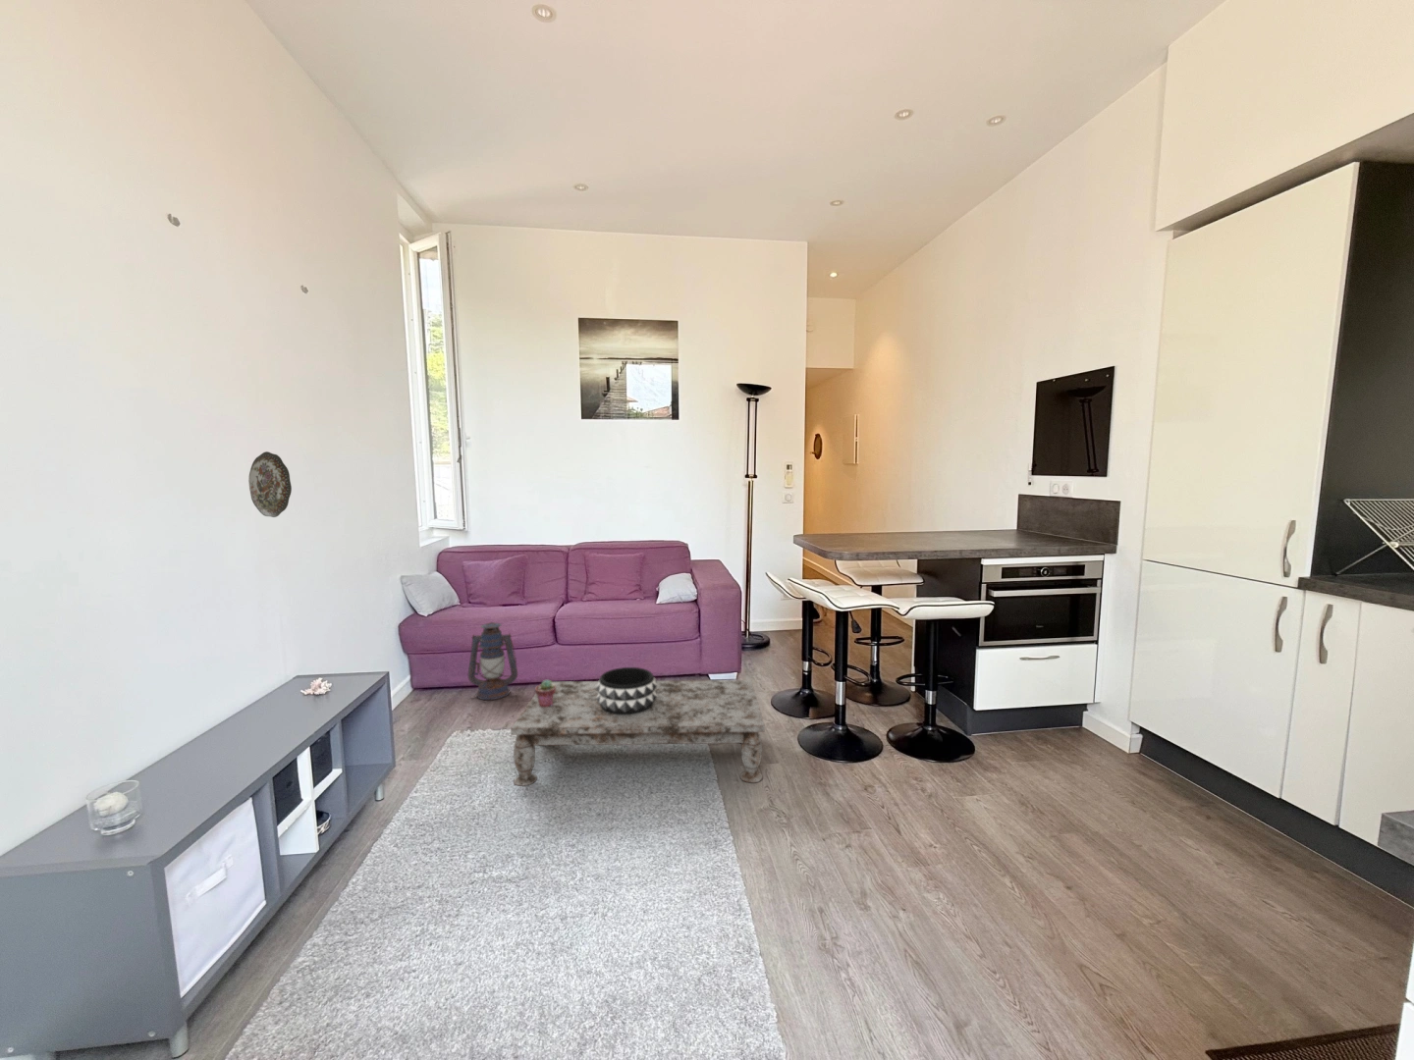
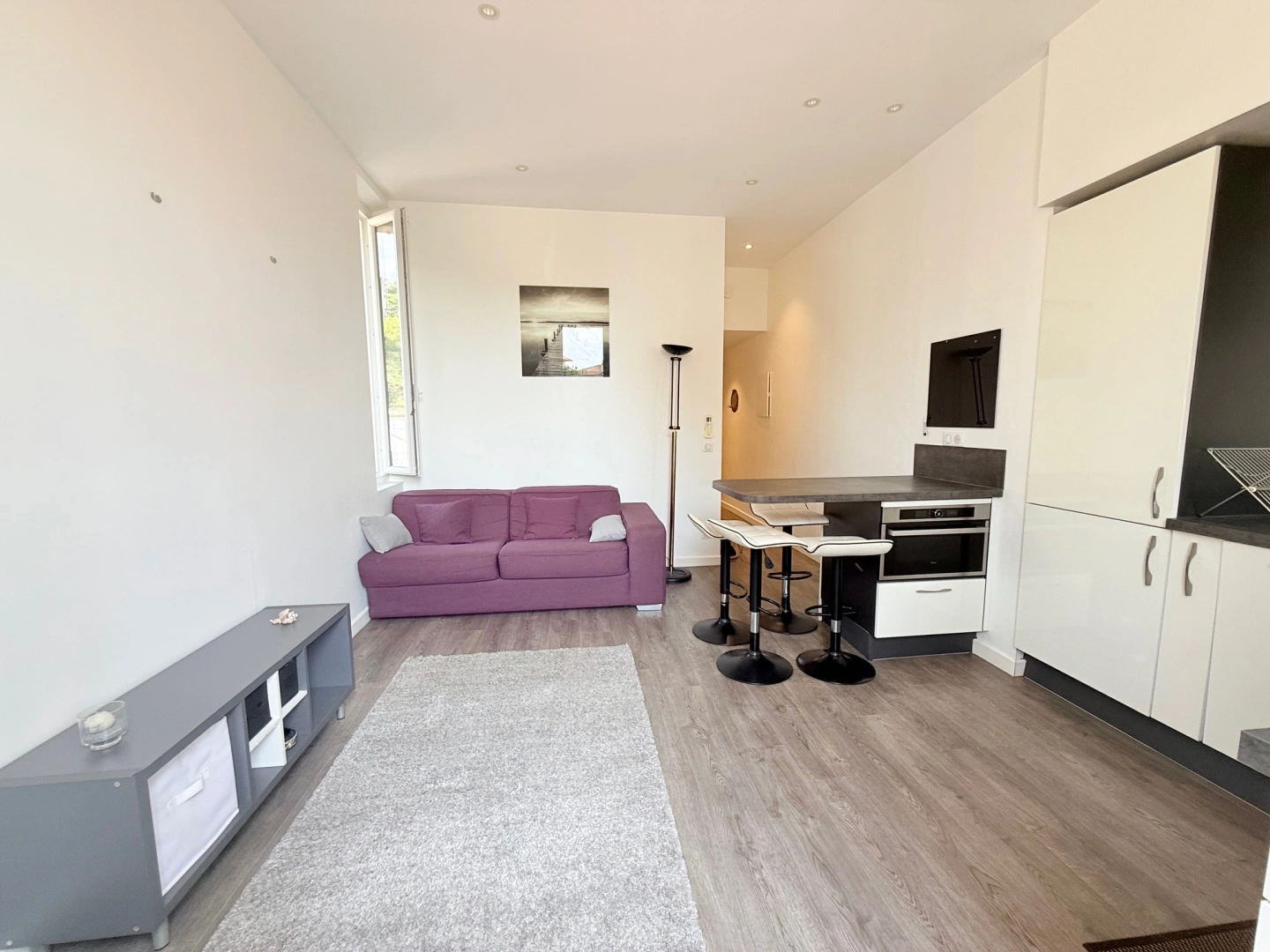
- decorative bowl (627, 689)
- coffee table (642, 729)
- decorative plate (268, 484)
- potted succulent (544, 691)
- lantern (492, 658)
